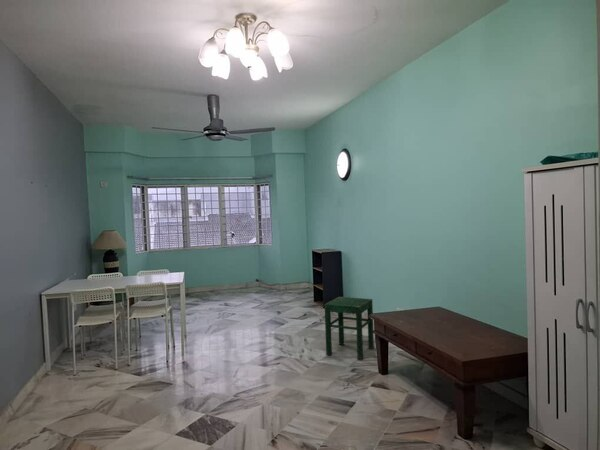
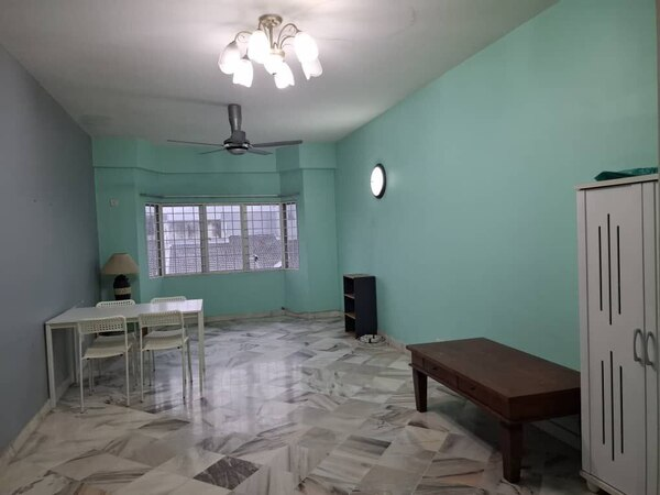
- stool (349, 327)
